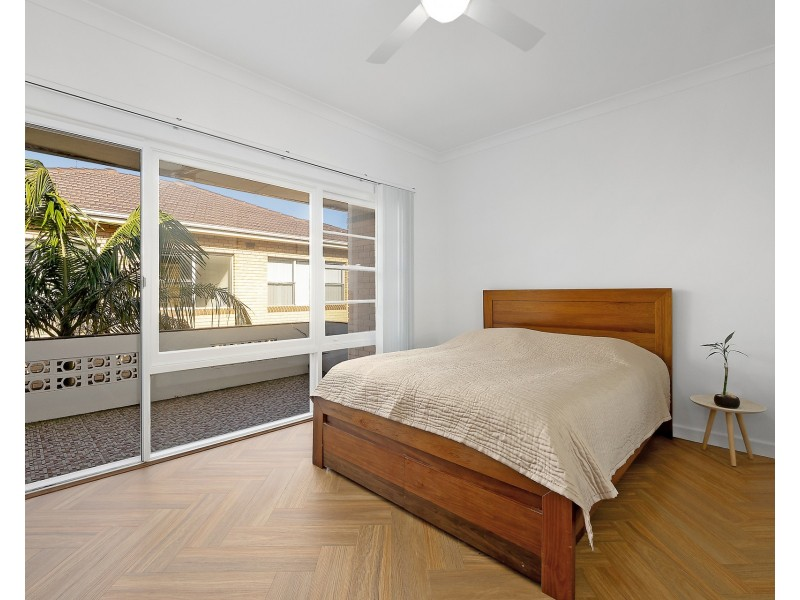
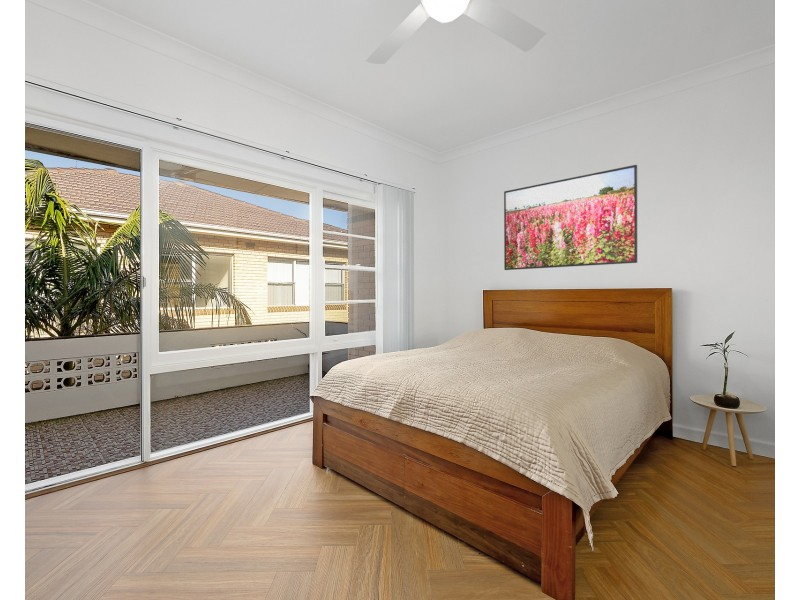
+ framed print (563, 223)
